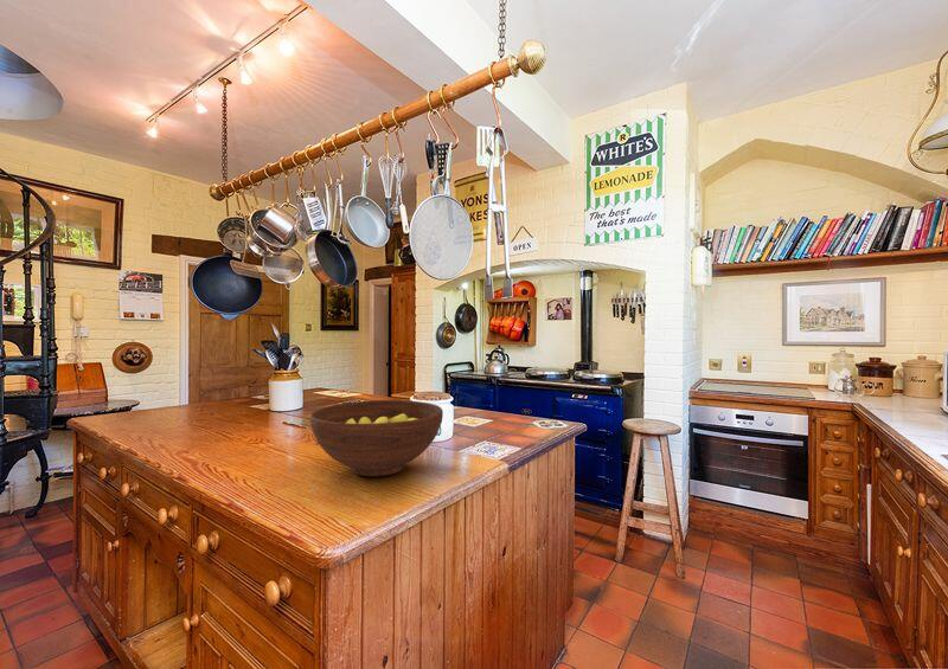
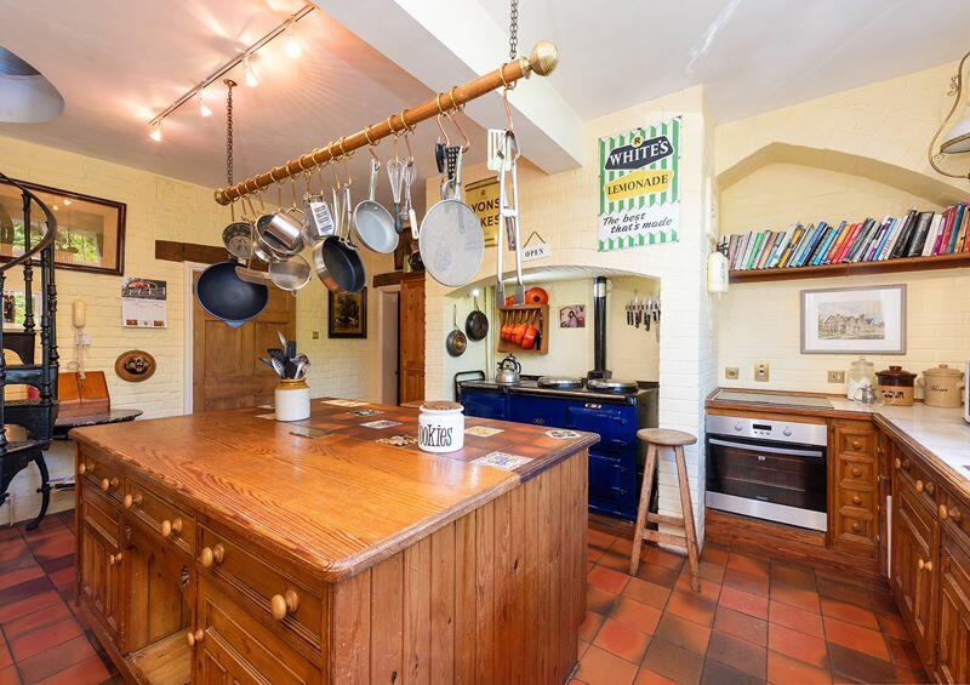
- fruit bowl (378, 439)
